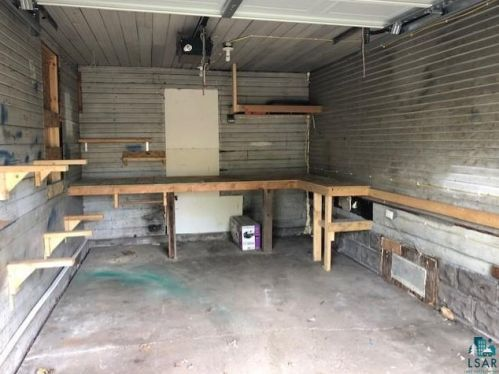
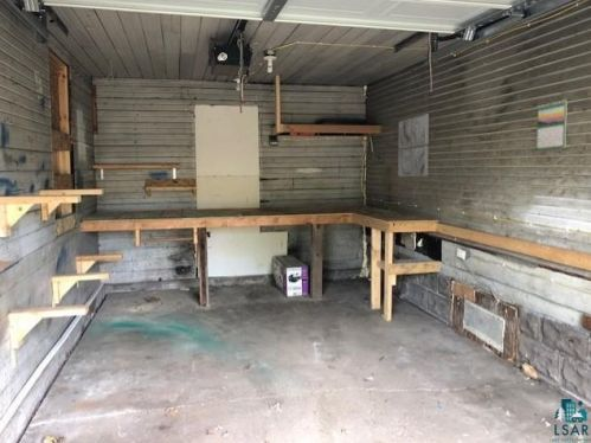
+ wall art (412, 146)
+ calendar (551, 126)
